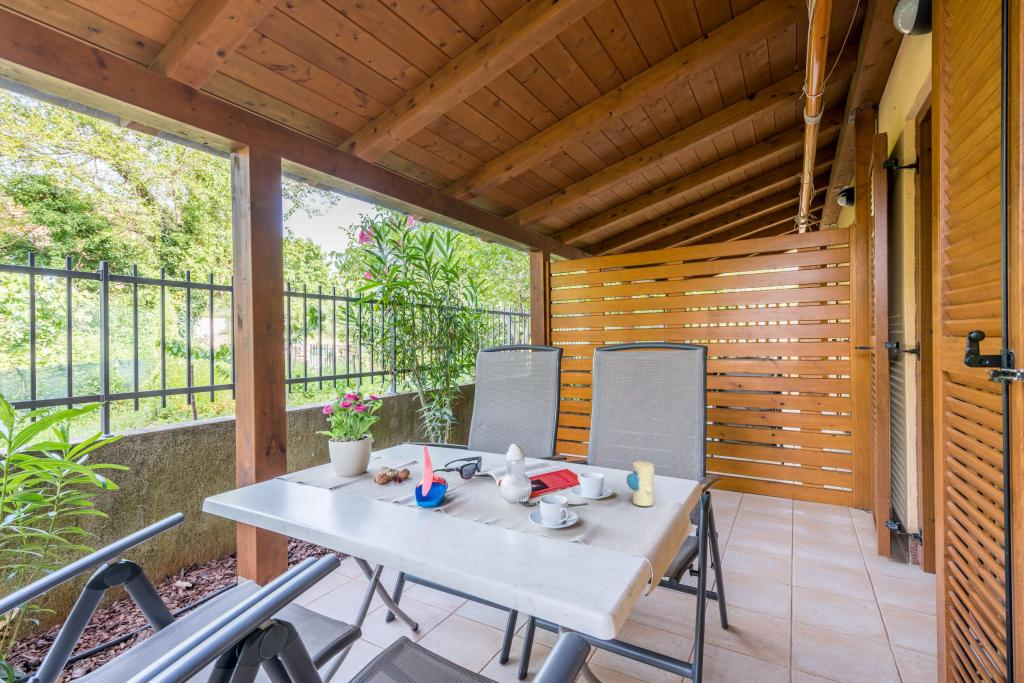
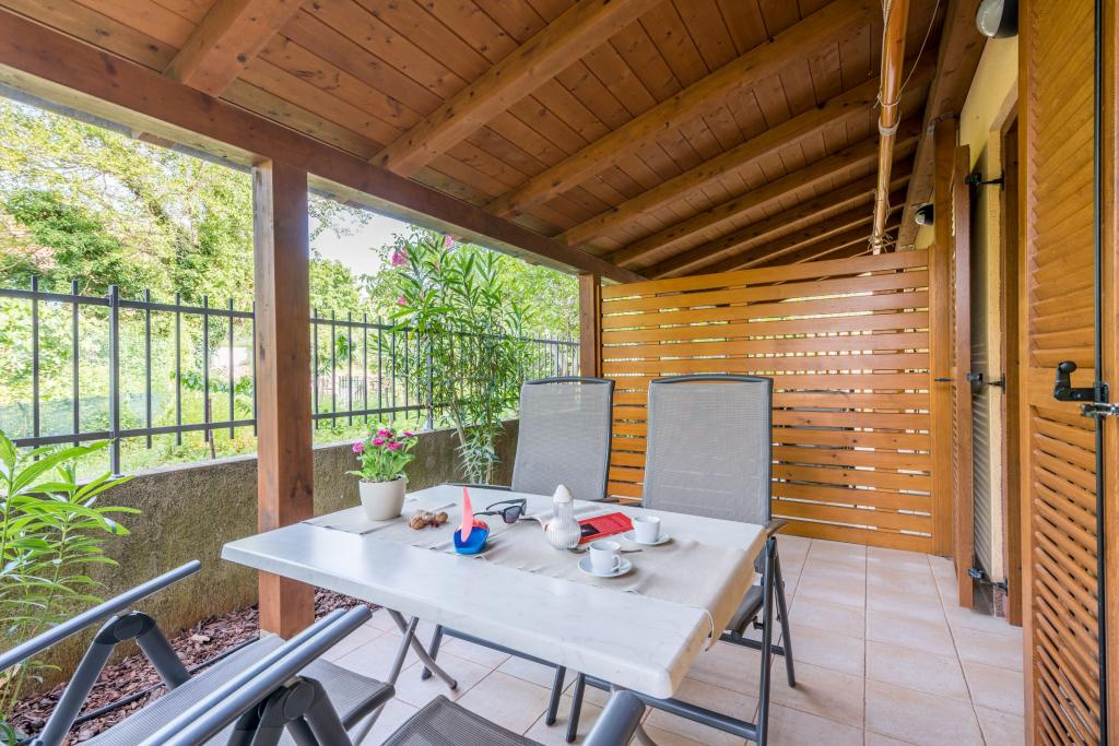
- toy (639, 483)
